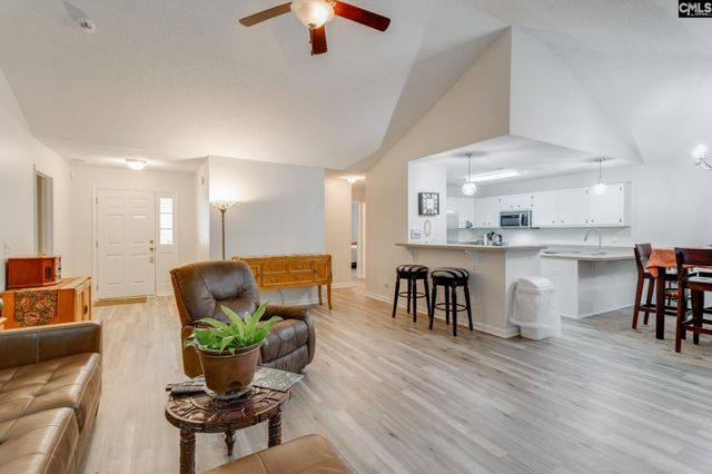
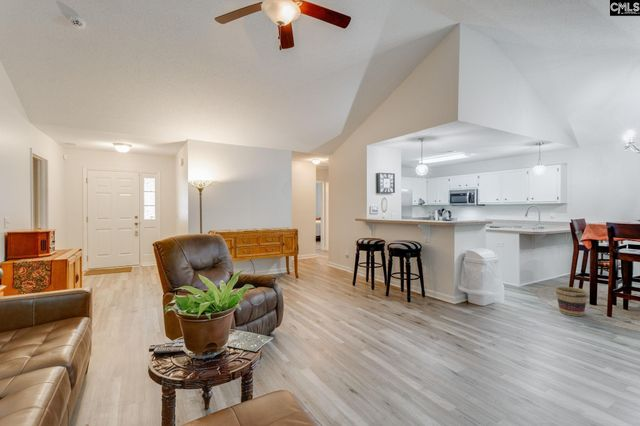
+ basket (571, 301)
